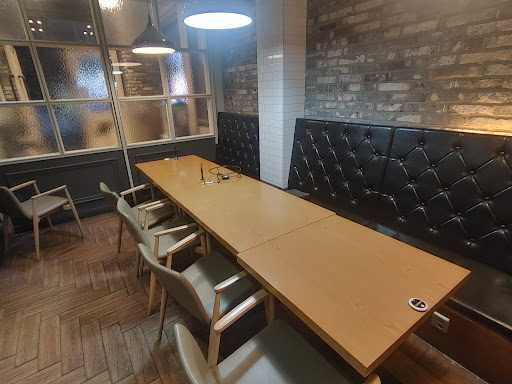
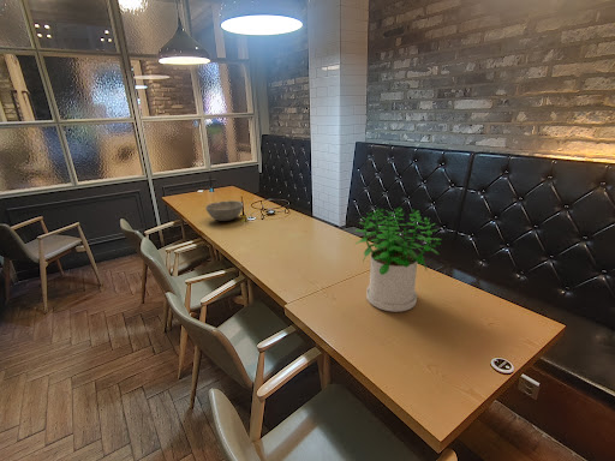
+ bowl (225, 211)
+ potted plant (392, 253)
